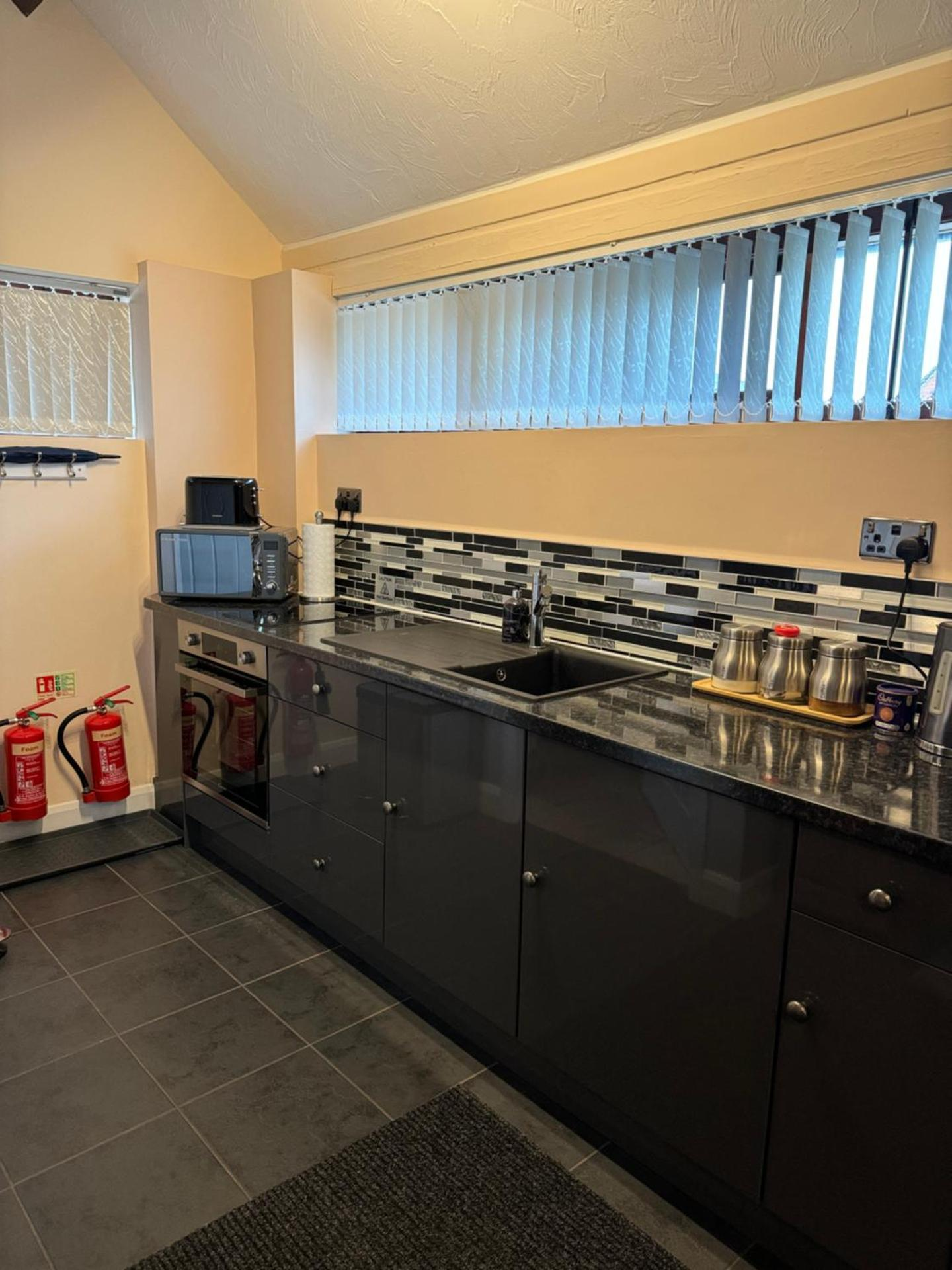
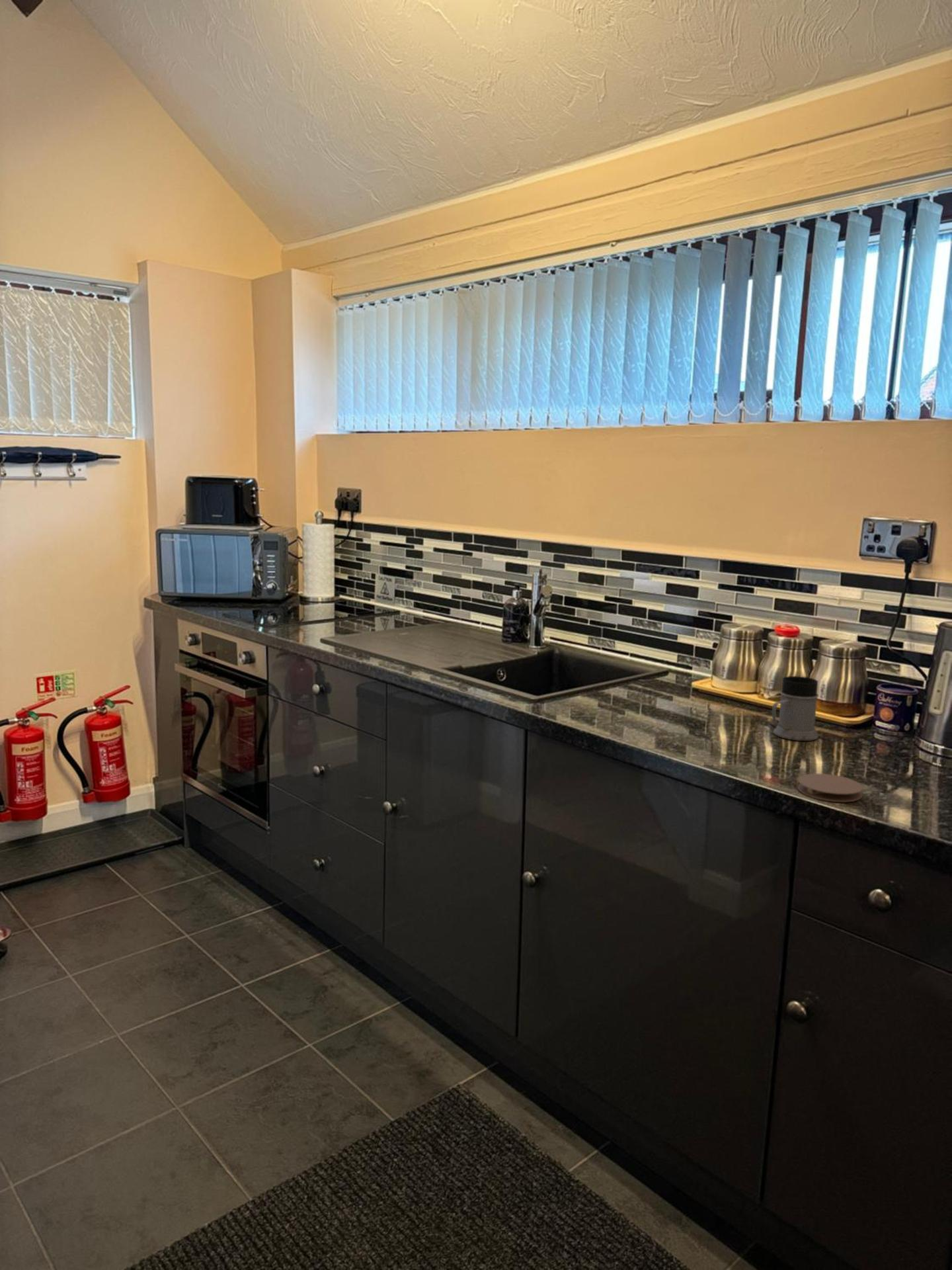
+ coaster (830, 787)
+ mug (792, 708)
